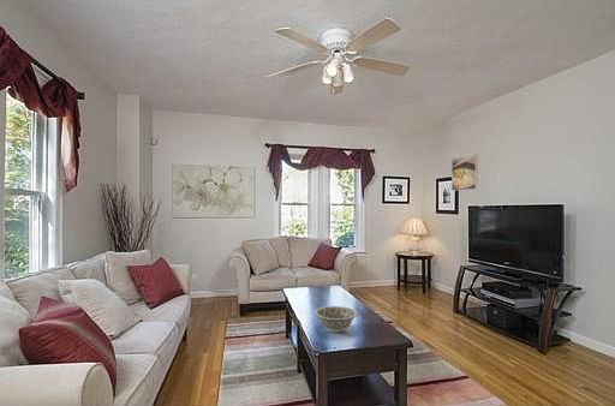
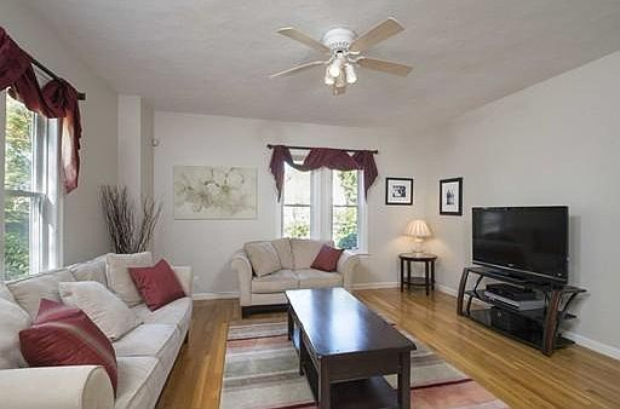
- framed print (464, 173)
- decorative bowl (335, 320)
